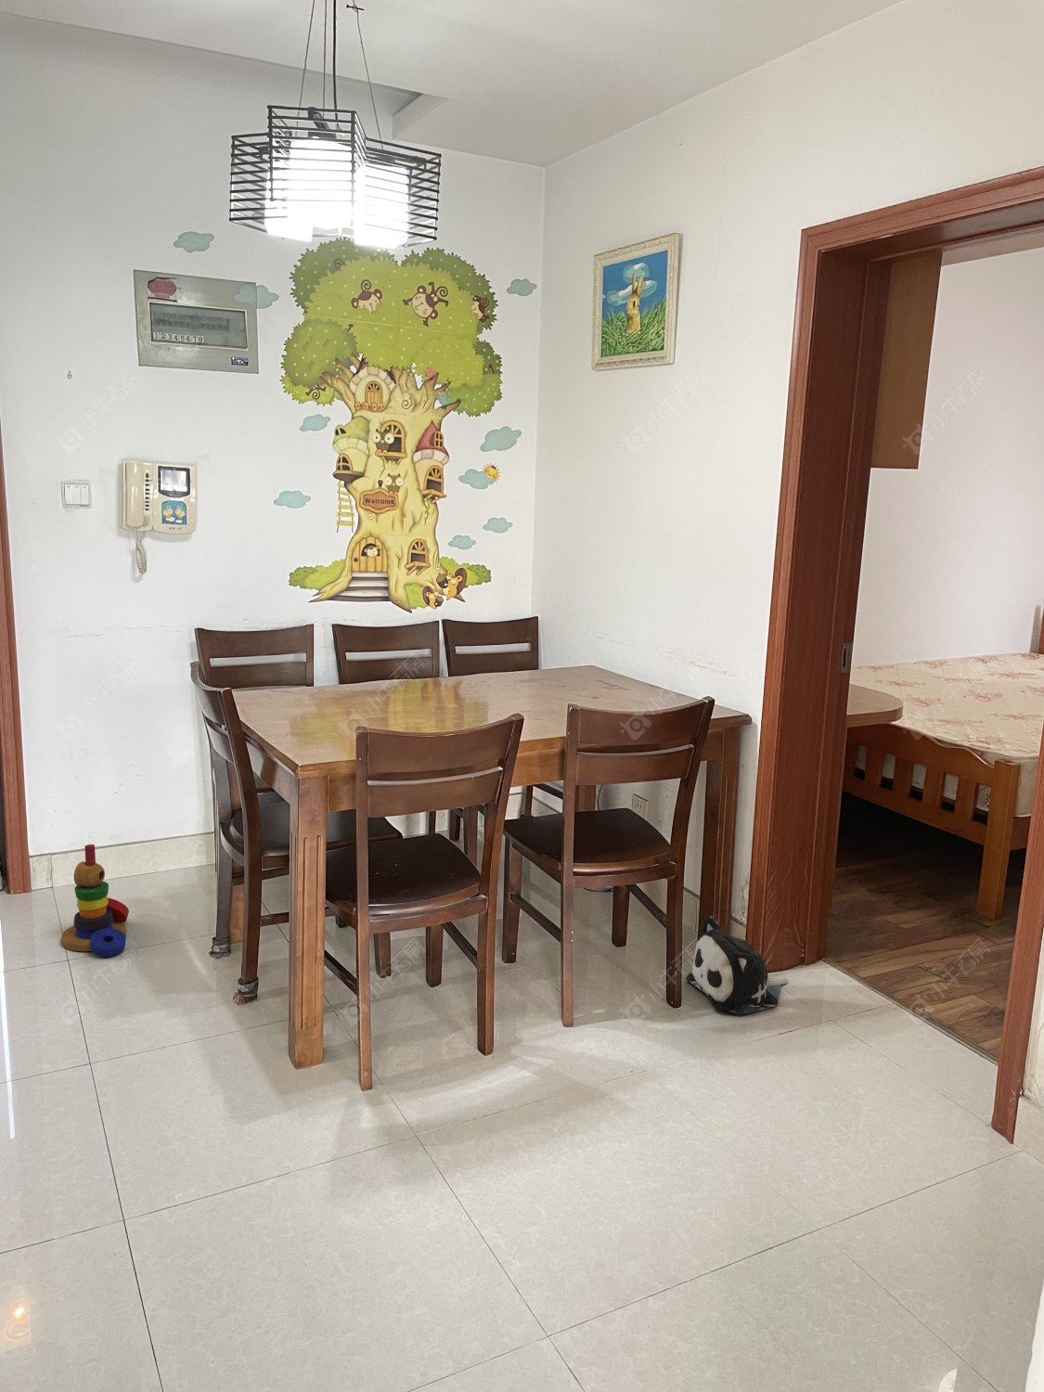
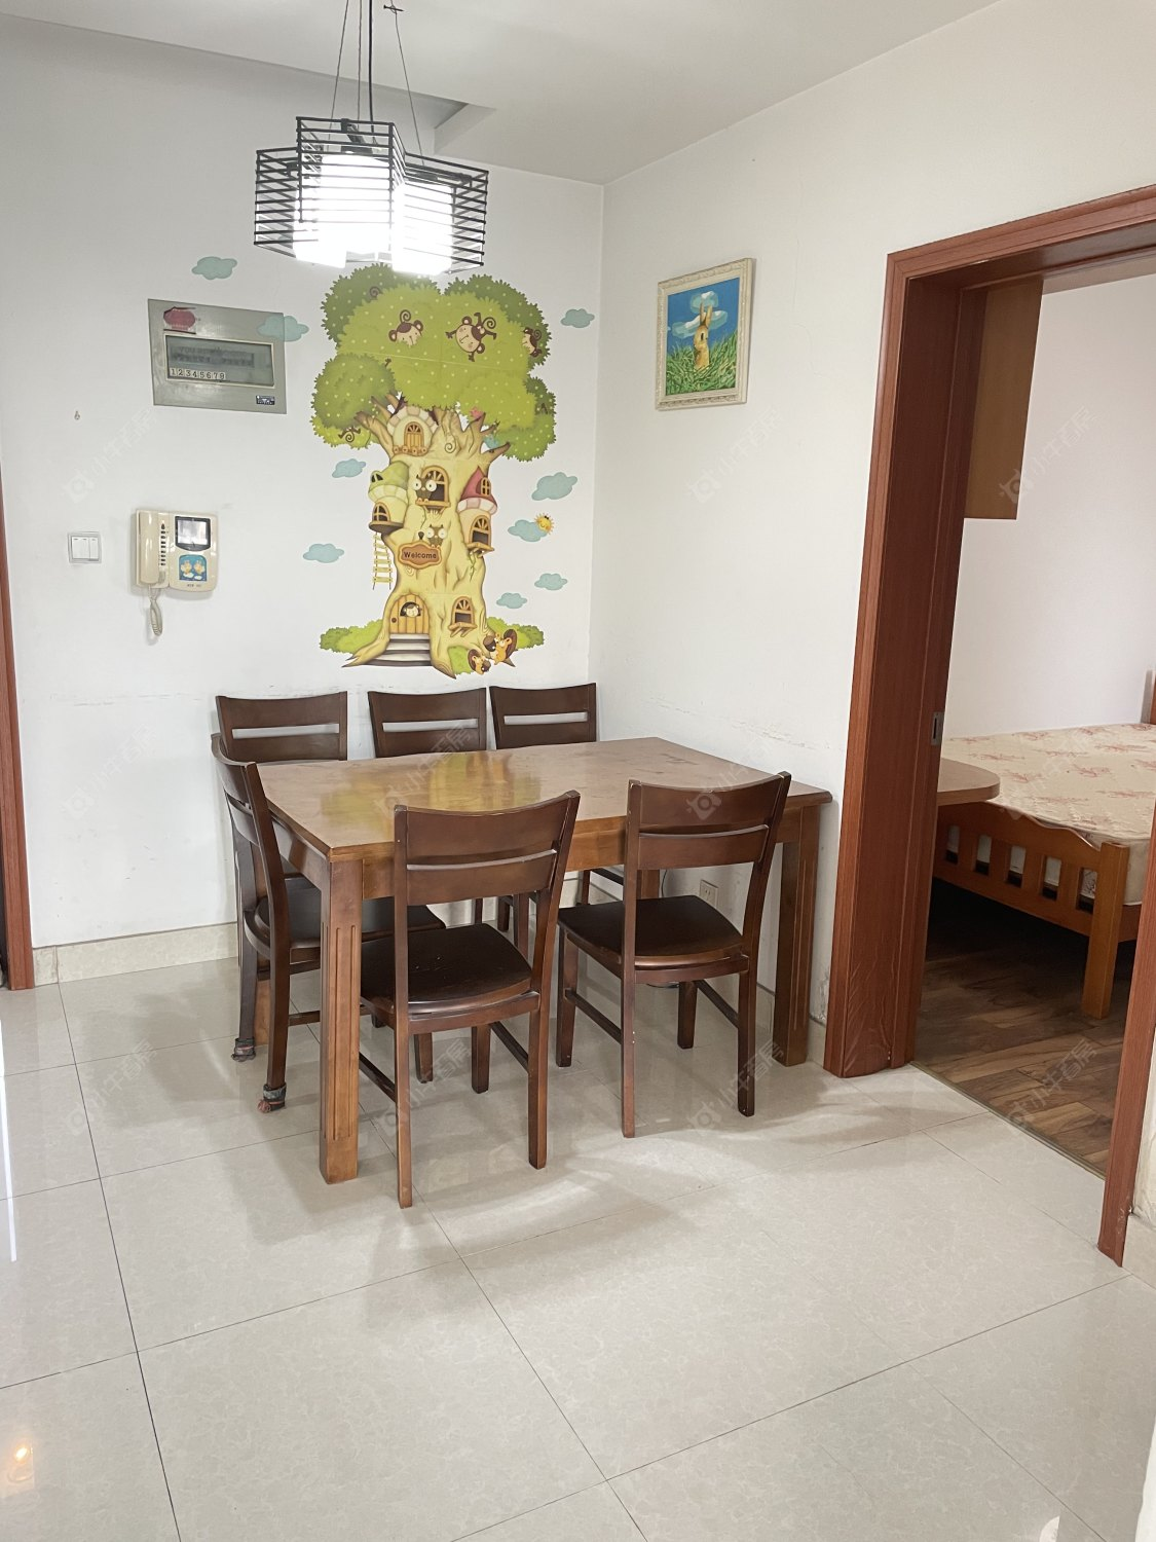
- plush toy (746, 958)
- stacking toy (100, 892)
